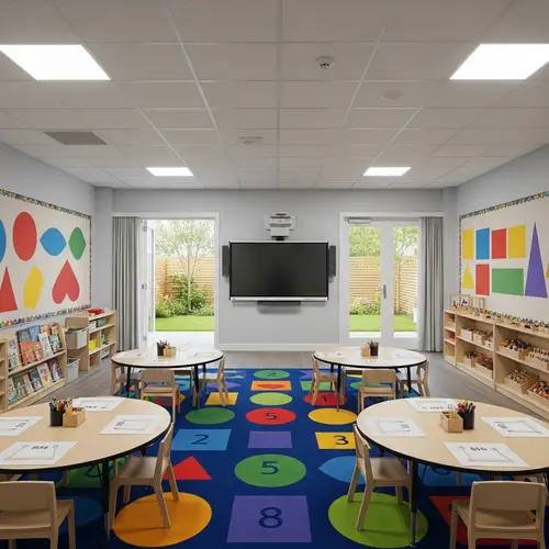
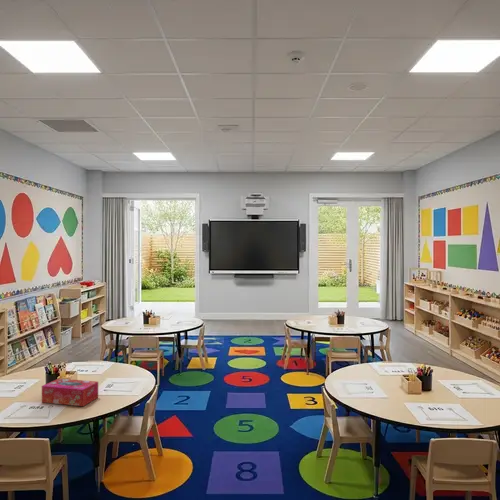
+ tissue box (70, 391)
